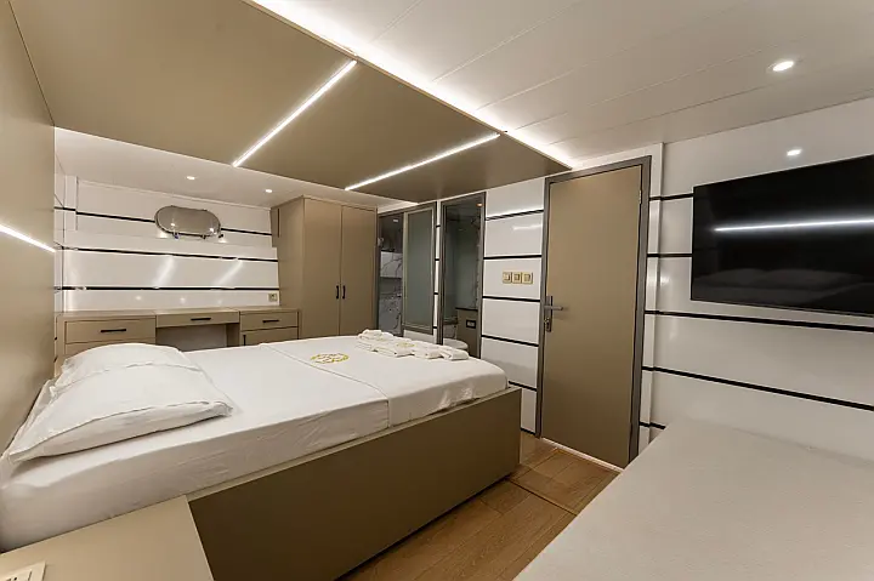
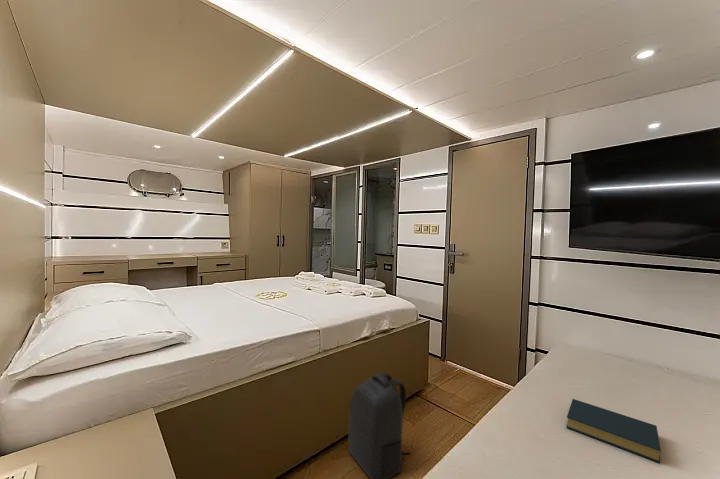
+ backpack (381, 415)
+ hardback book (610, 426)
